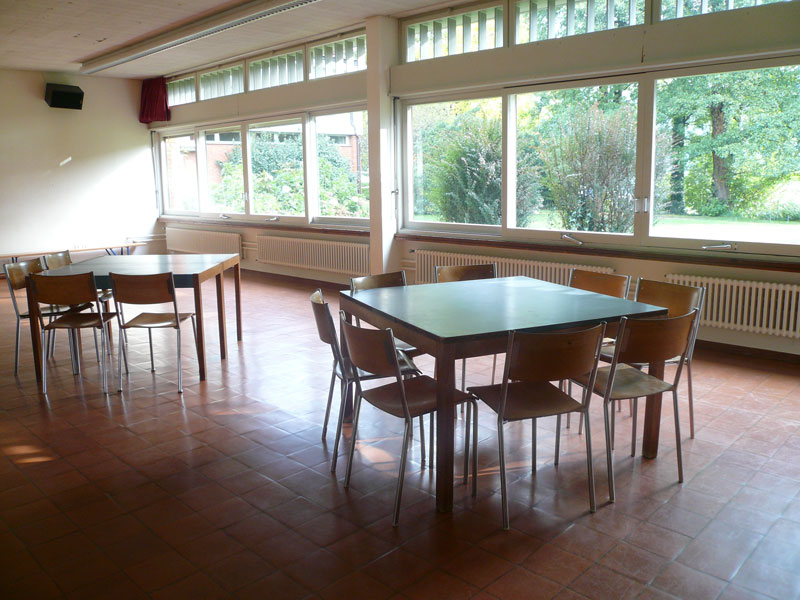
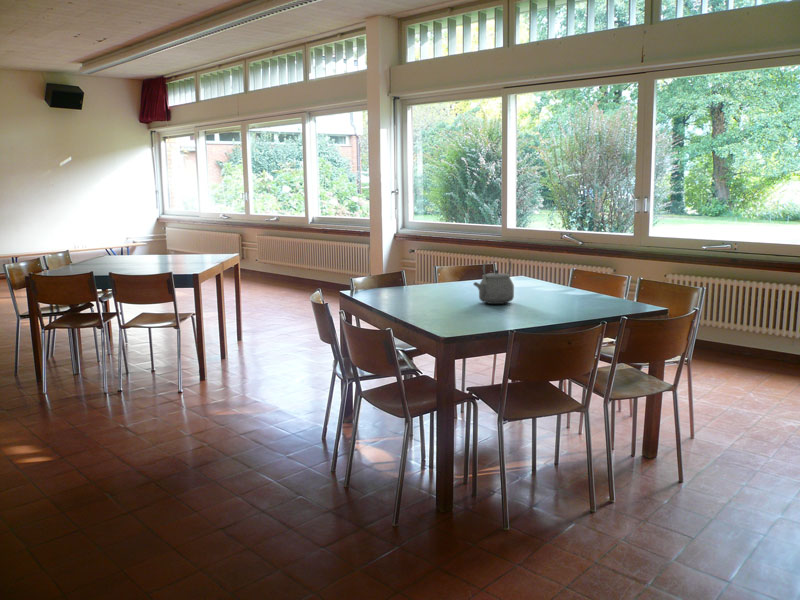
+ tea kettle (492, 281)
